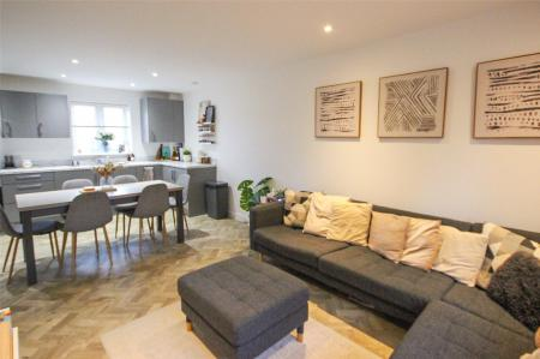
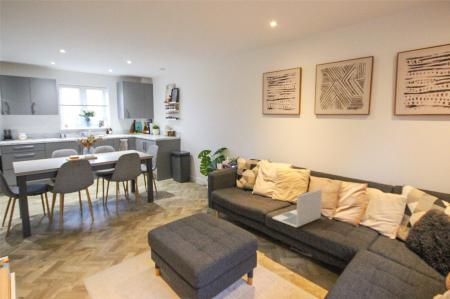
+ laptop (297, 204)
